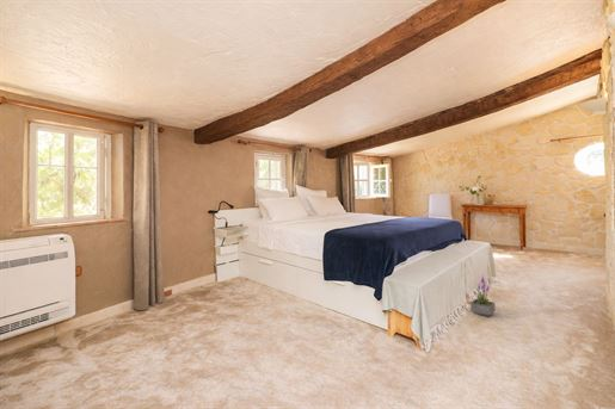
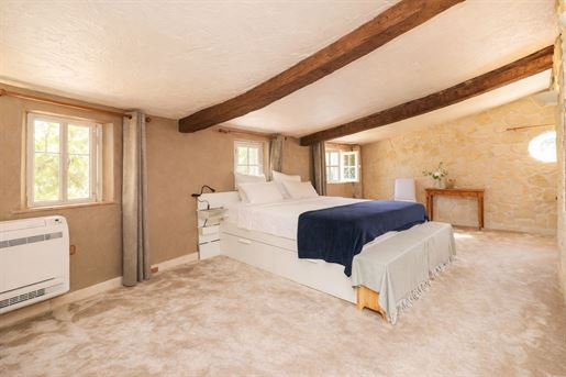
- potted plant (484, 292)
